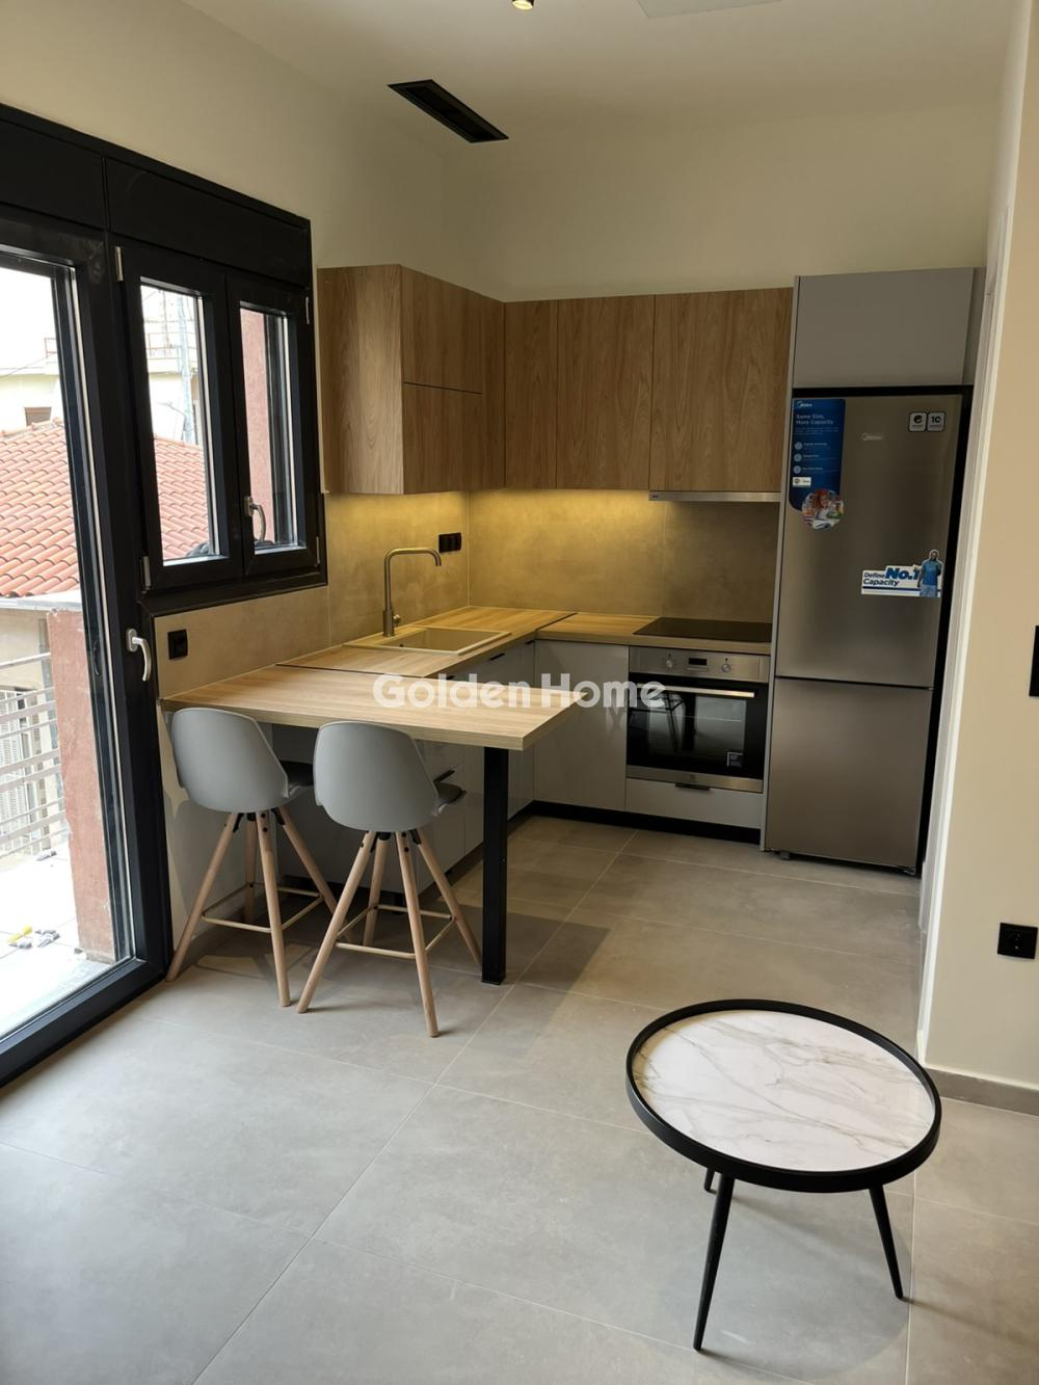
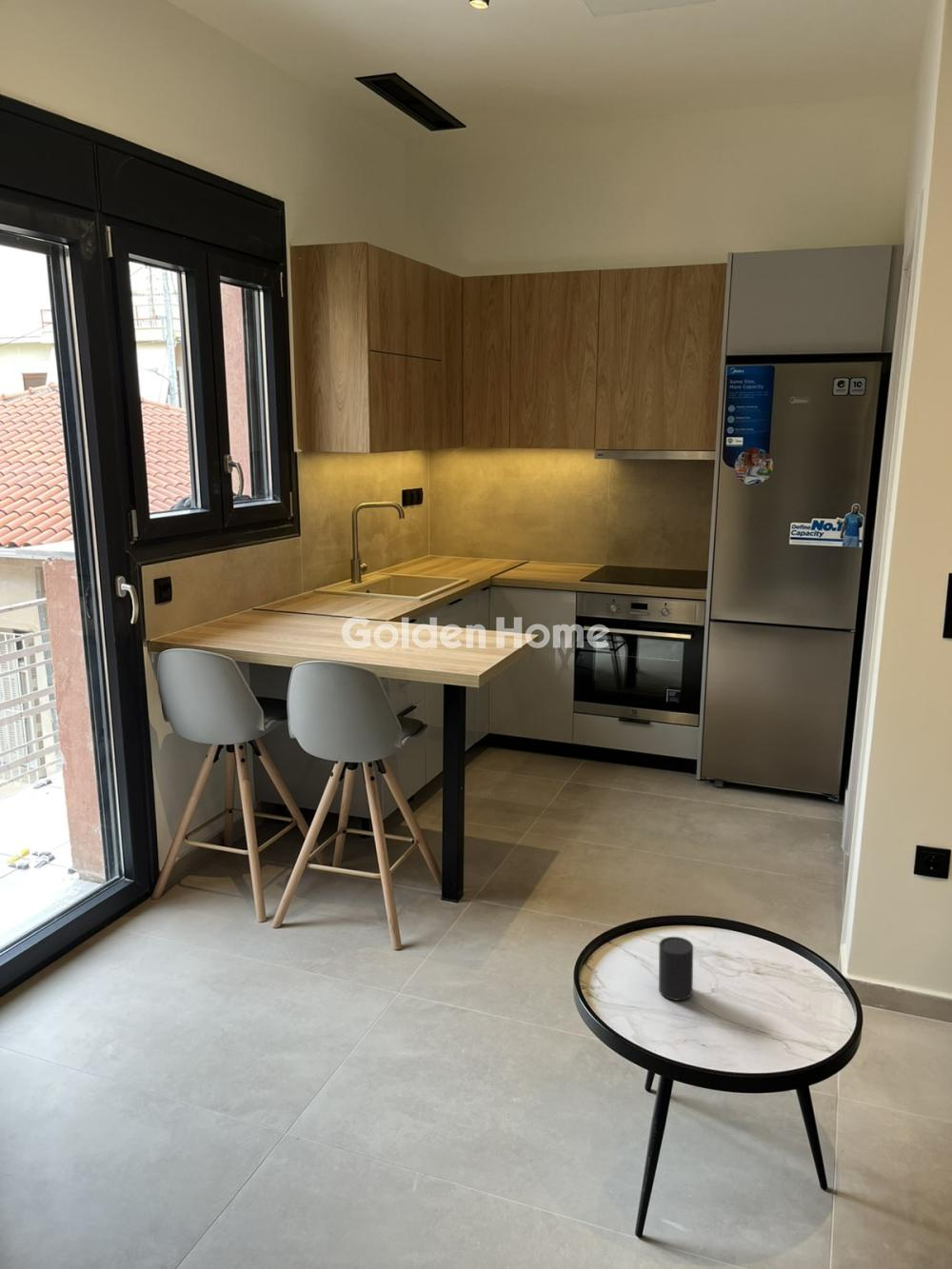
+ cup (675, 967)
